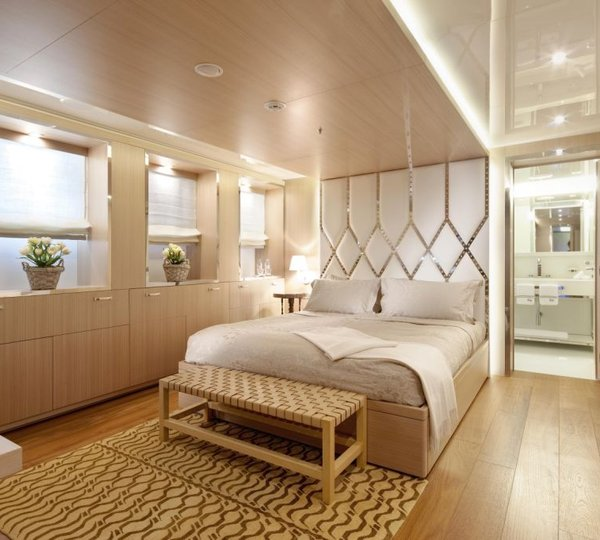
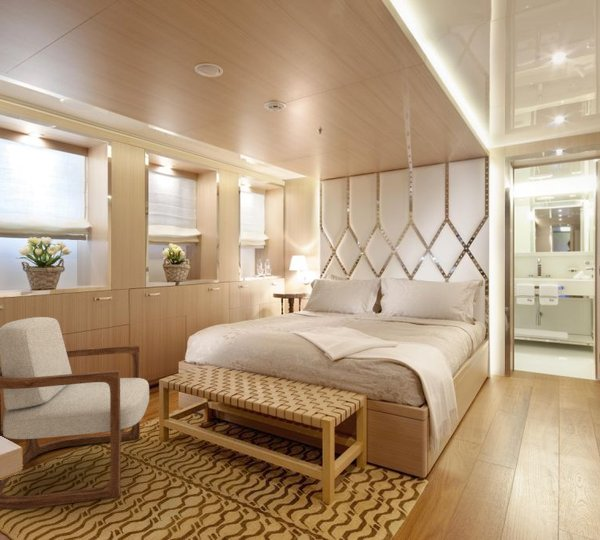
+ armchair (78, 393)
